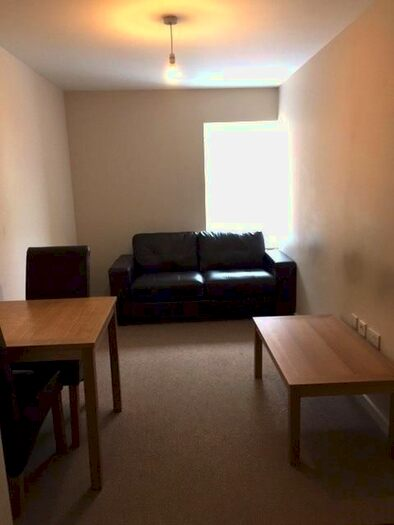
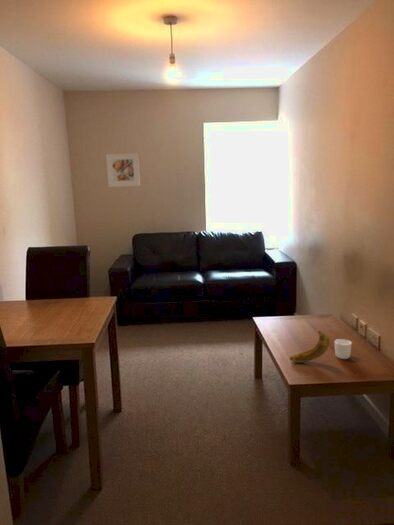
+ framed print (123, 170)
+ mug (341, 348)
+ banana (311, 348)
